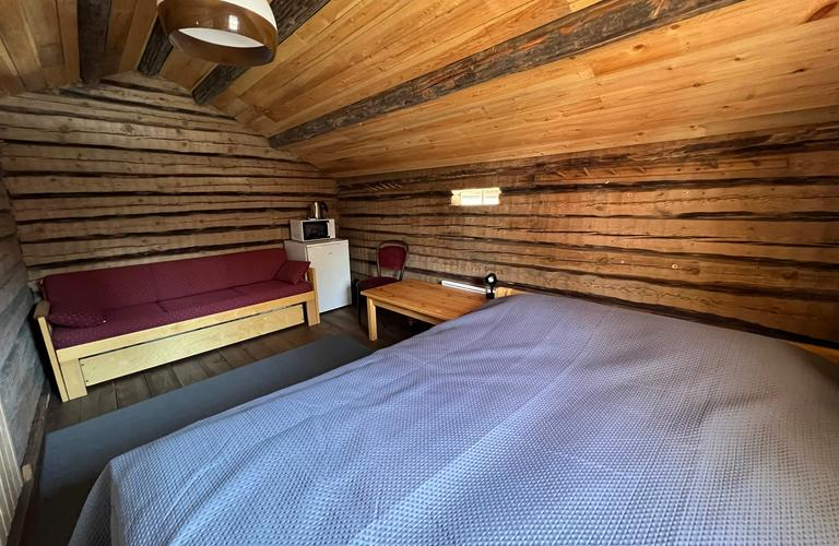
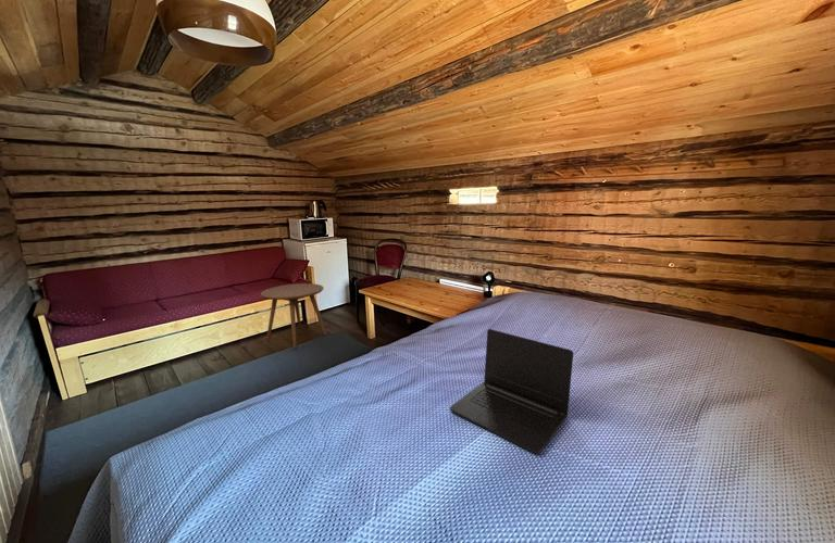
+ laptop (509, 381)
+ side table (294, 314)
